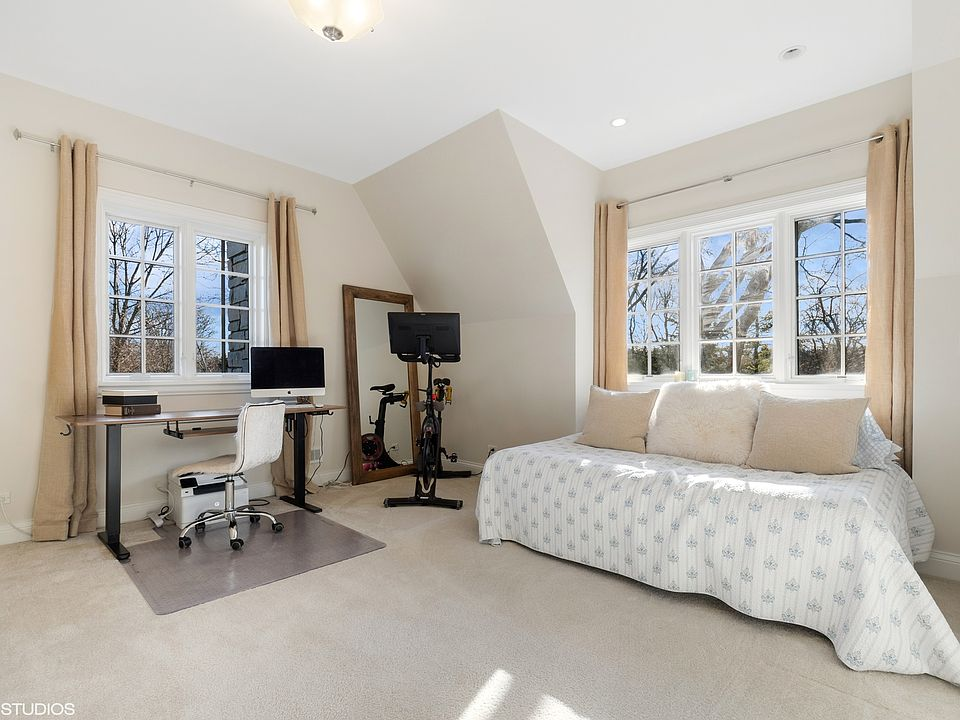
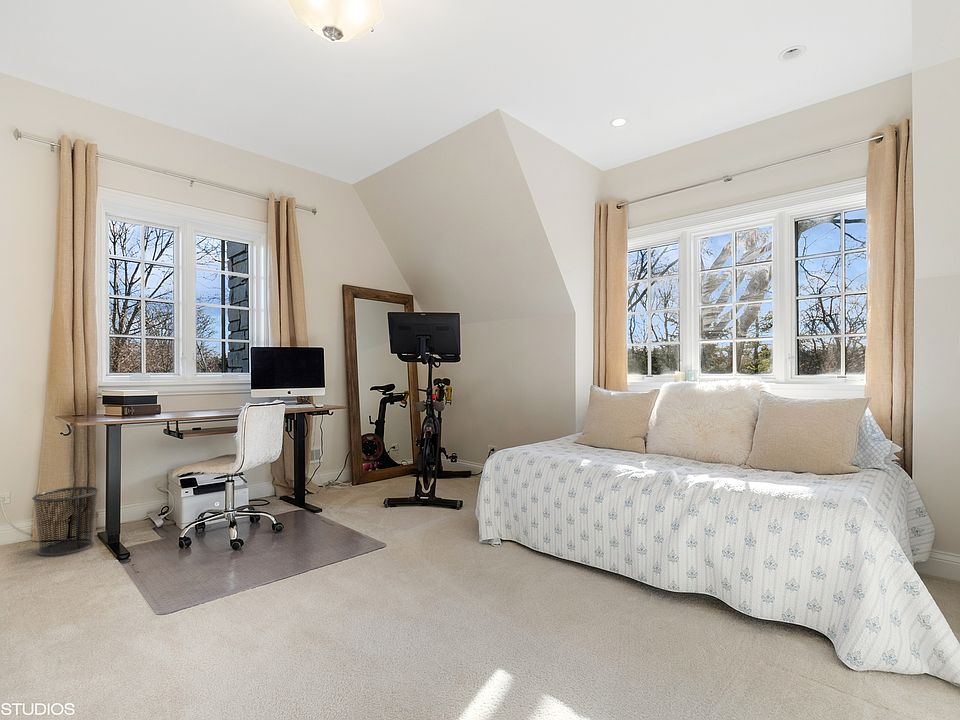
+ waste bin (67, 520)
